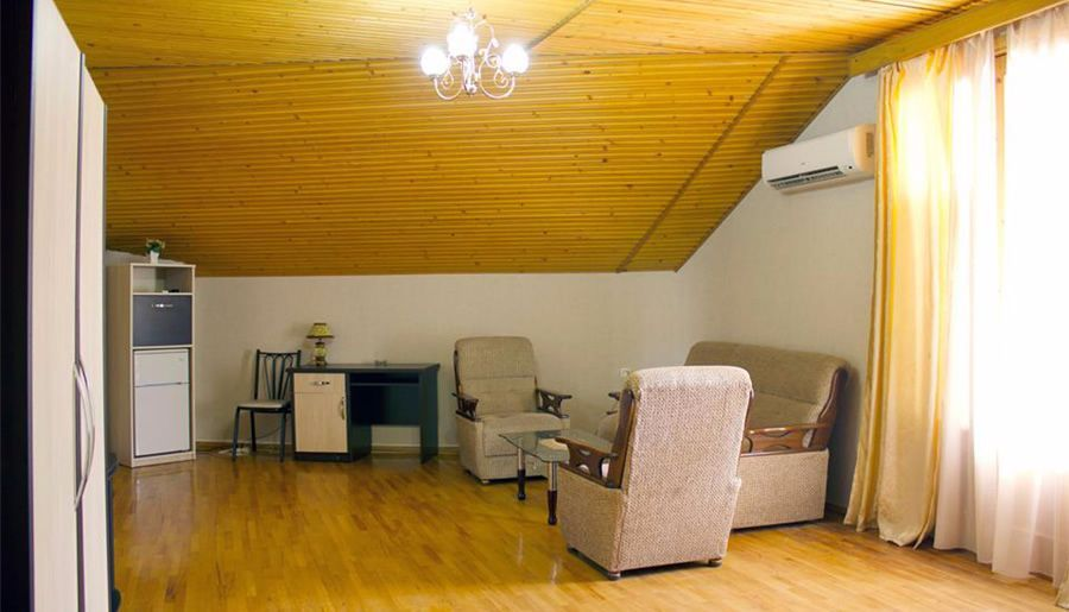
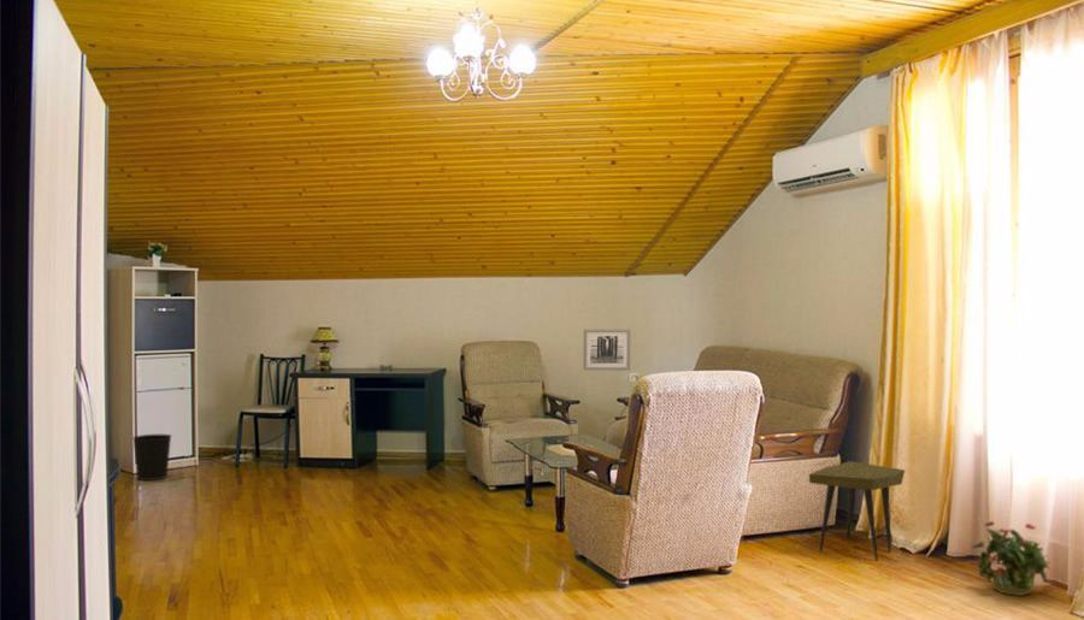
+ side table (853, 509)
+ wall art (606, 349)
+ wastebasket (152, 456)
+ potted plant (1015, 559)
